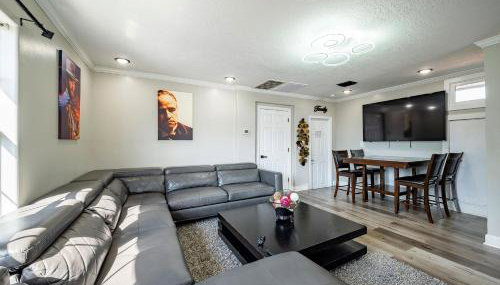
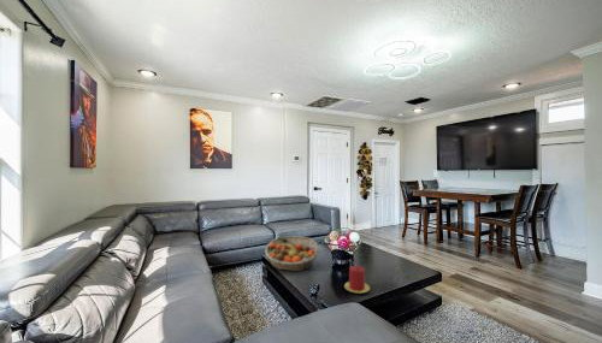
+ candle (356, 278)
+ fruit basket (291, 253)
